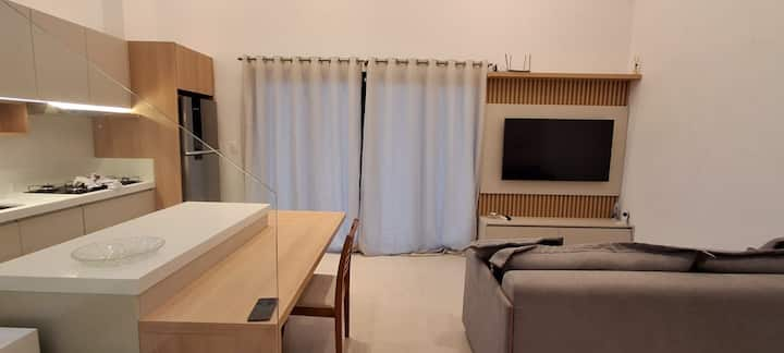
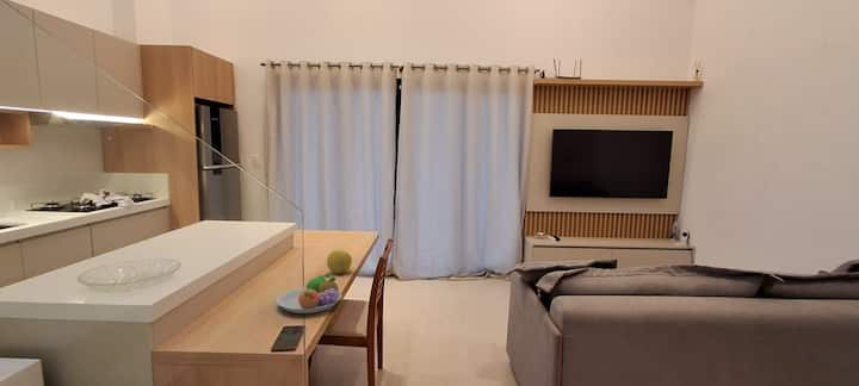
+ fruit bowl (311, 290)
+ fruit (339, 261)
